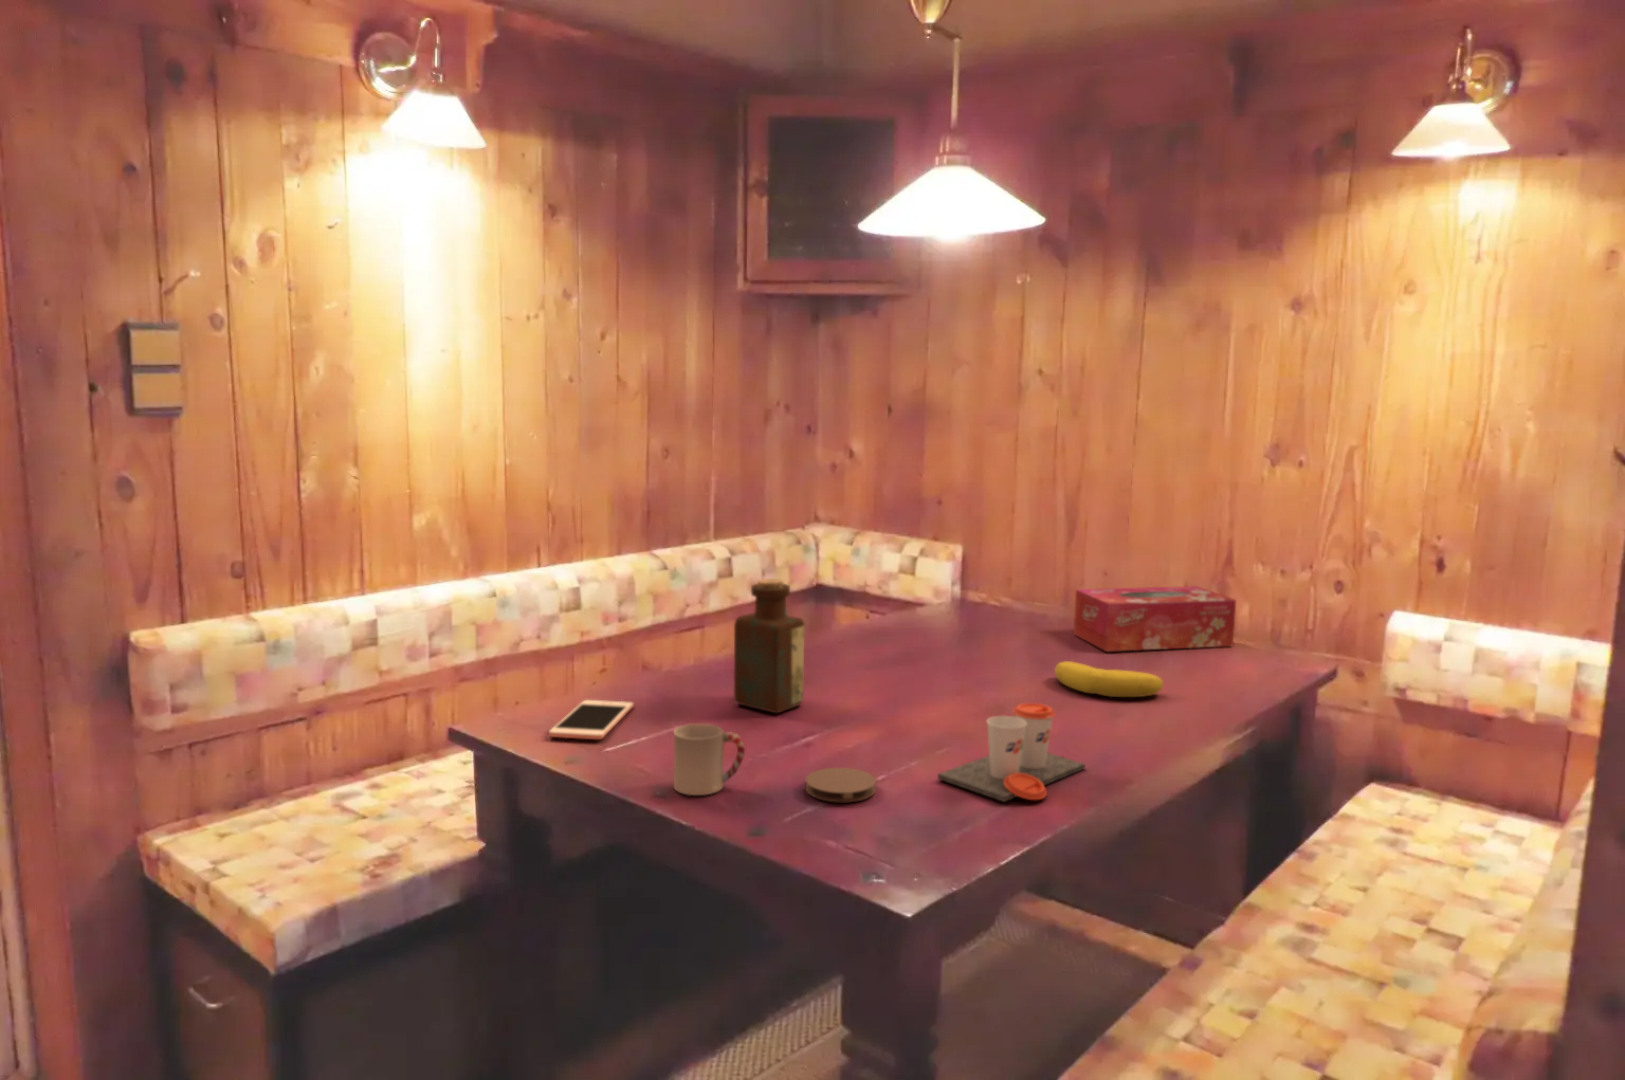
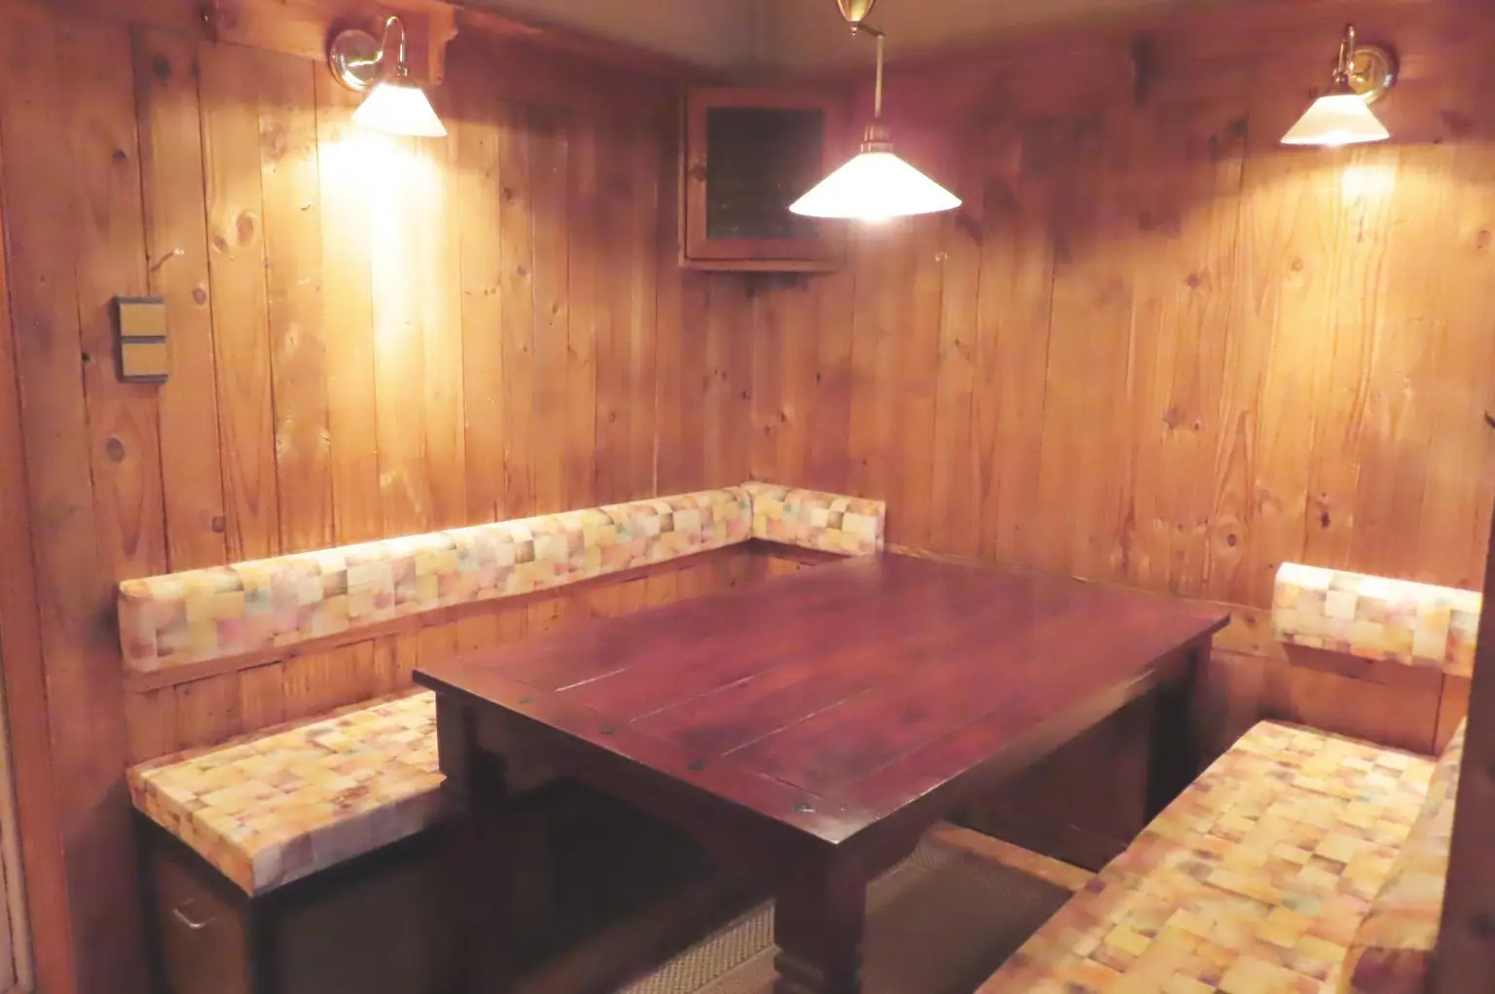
- fruit (1103, 679)
- cup (709, 758)
- bottle (769, 644)
- coaster (840, 783)
- tissue box (1154, 617)
- cell phone (592, 718)
- cup (1021, 745)
